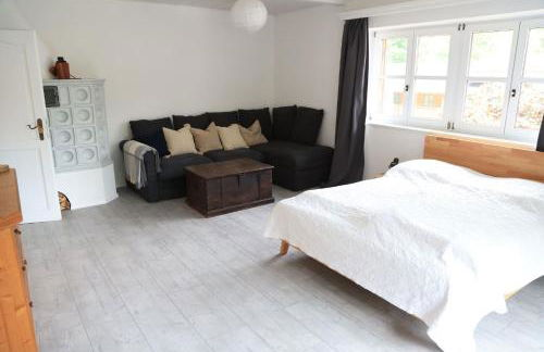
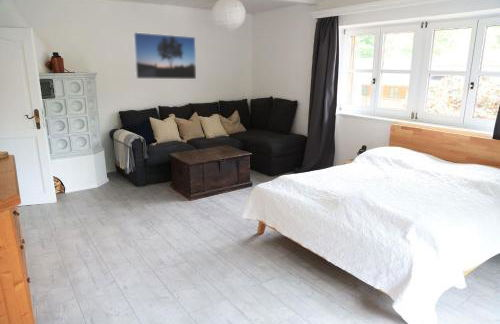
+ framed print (166, 57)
